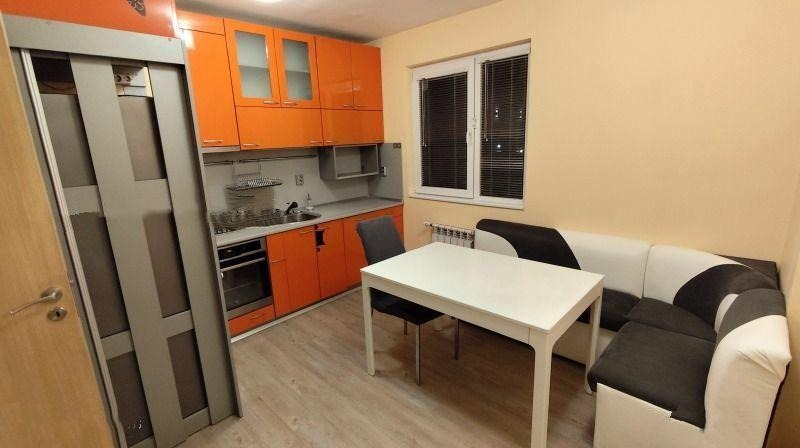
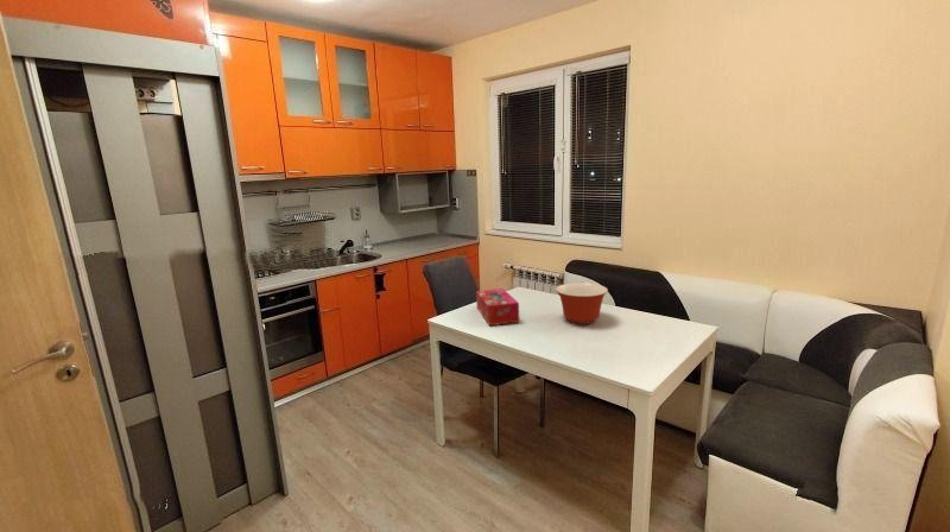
+ mixing bowl (581, 304)
+ tissue box (496, 305)
